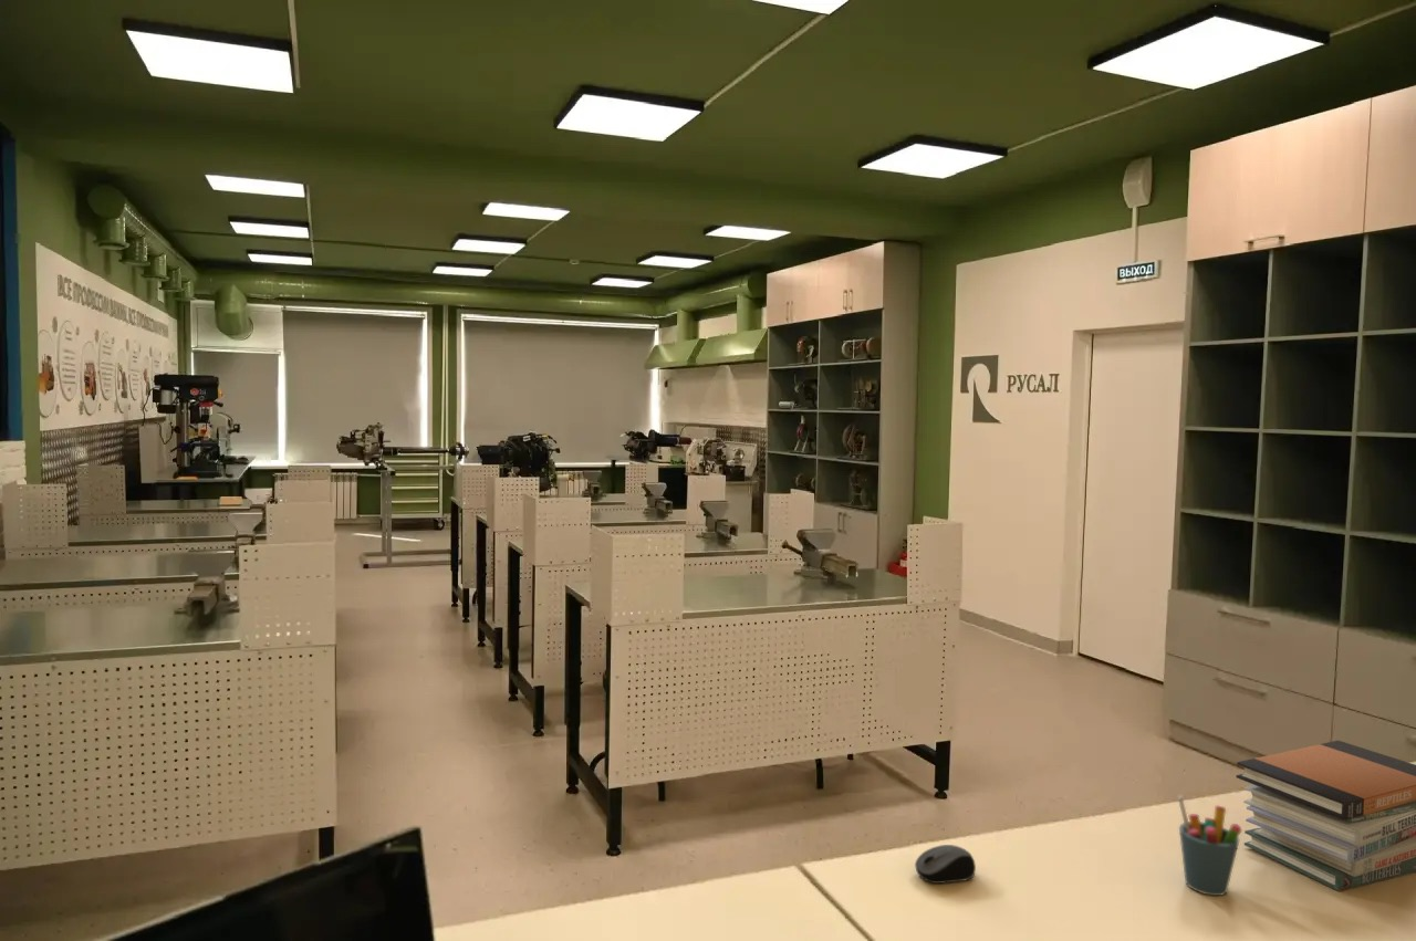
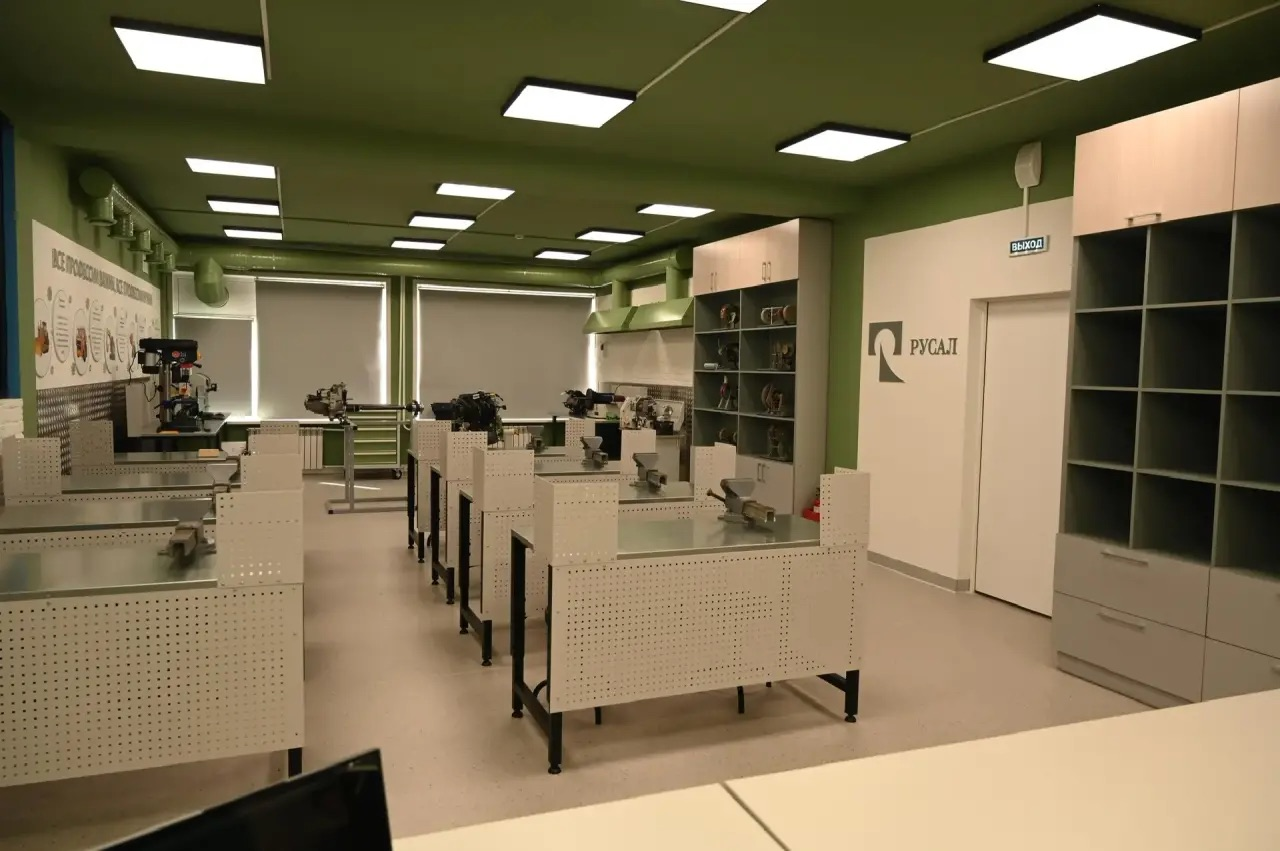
- book stack (1342, 812)
- computer mouse (946, 861)
- pen holder (1208, 845)
